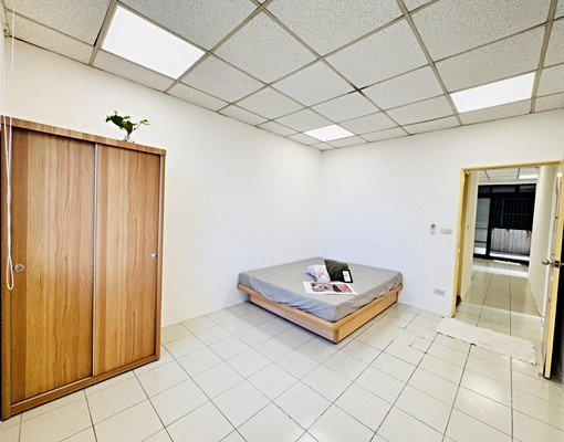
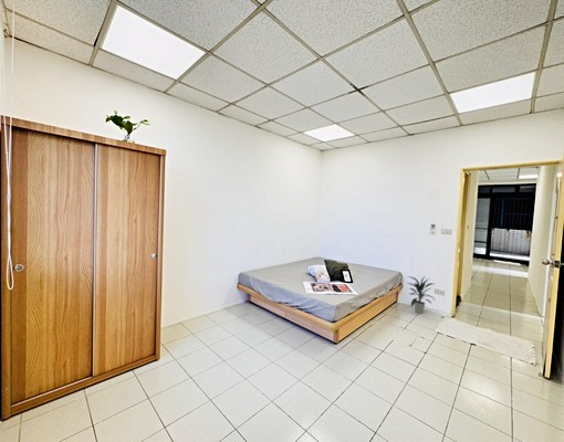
+ indoor plant (419, 293)
